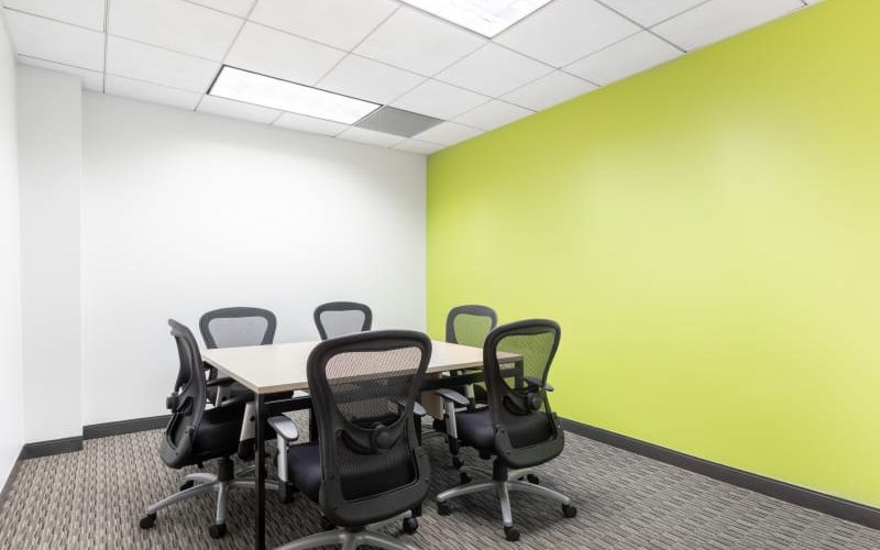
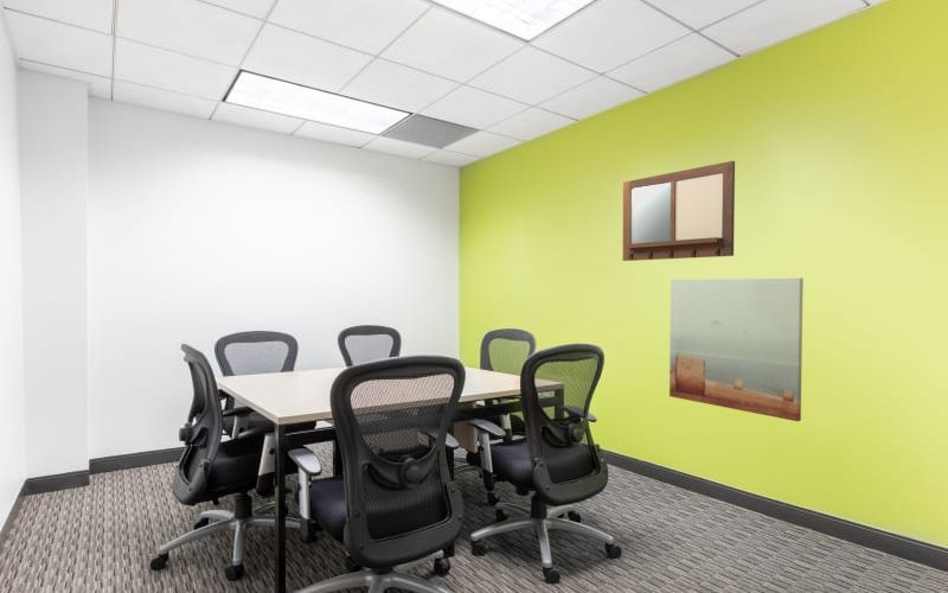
+ writing board (671, 215)
+ wall art (729, 343)
